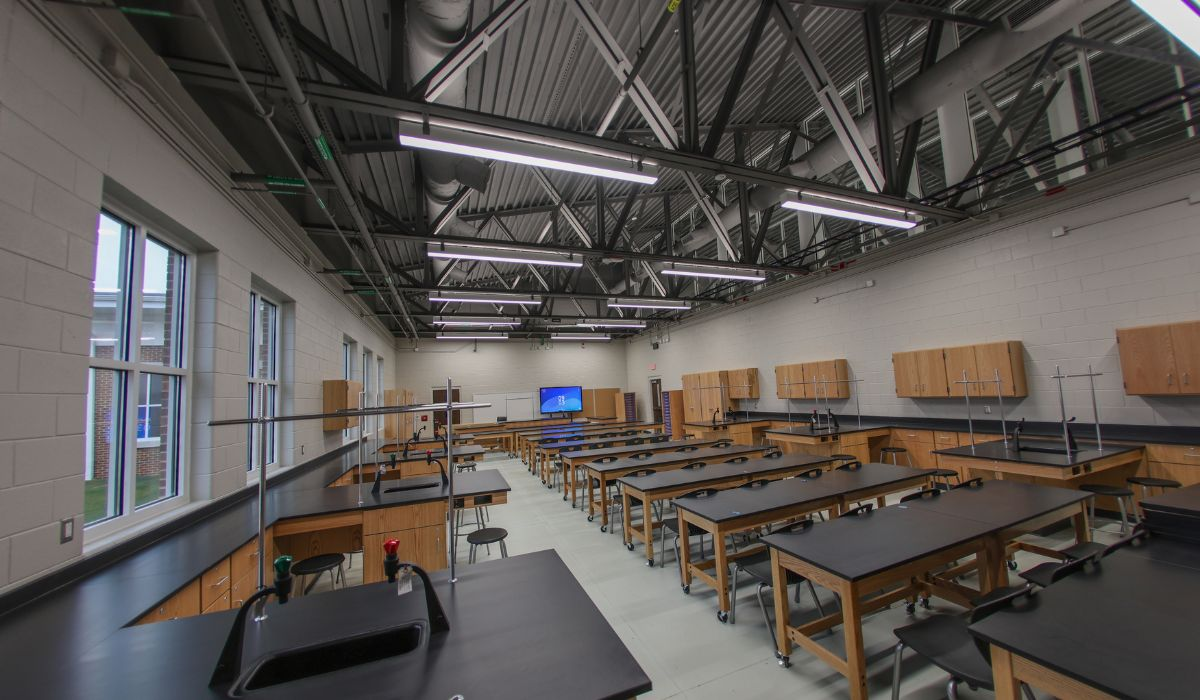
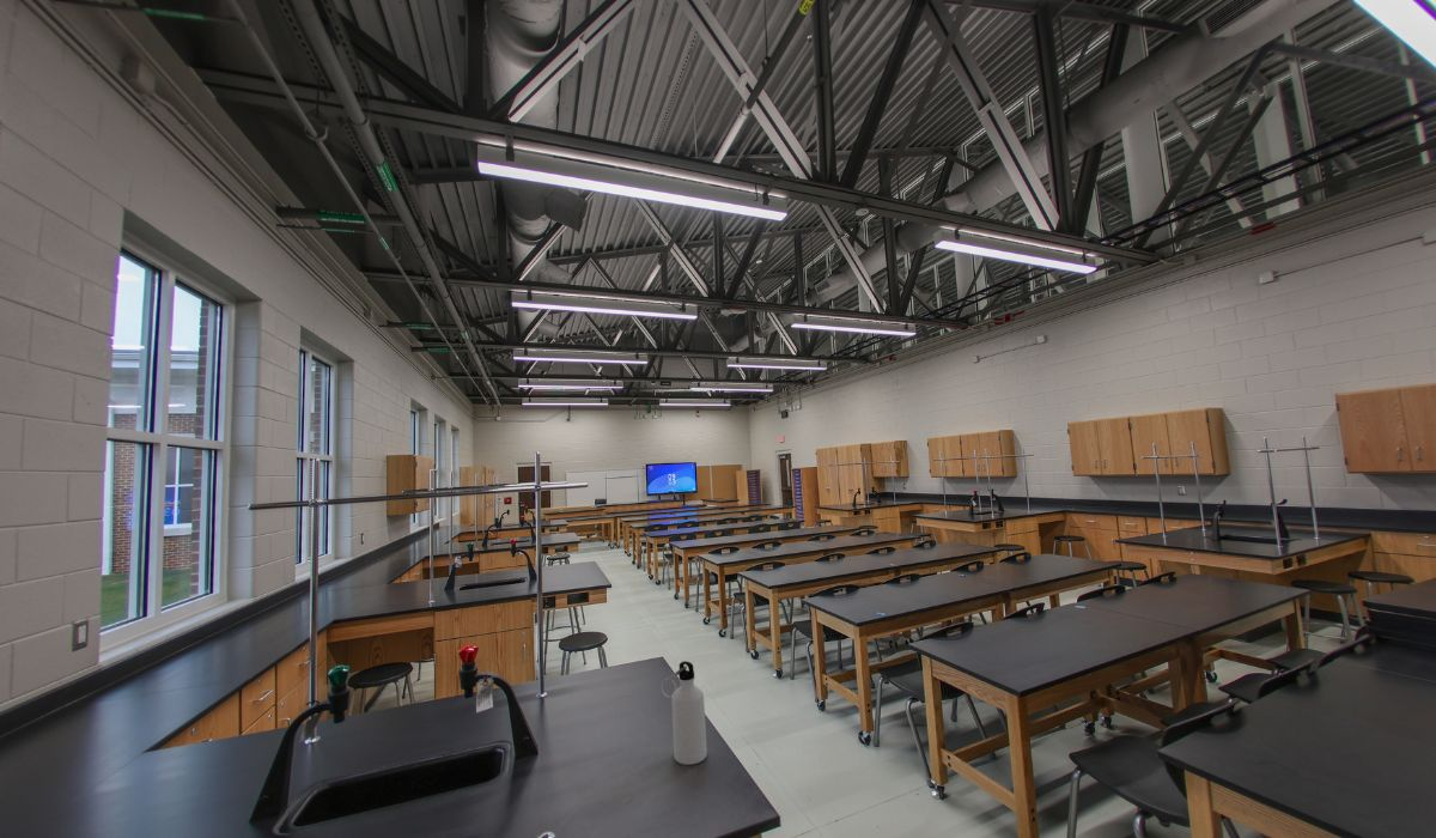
+ water bottle (681, 706)
